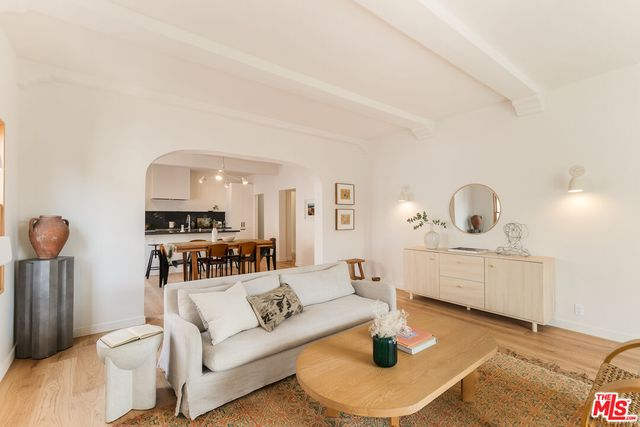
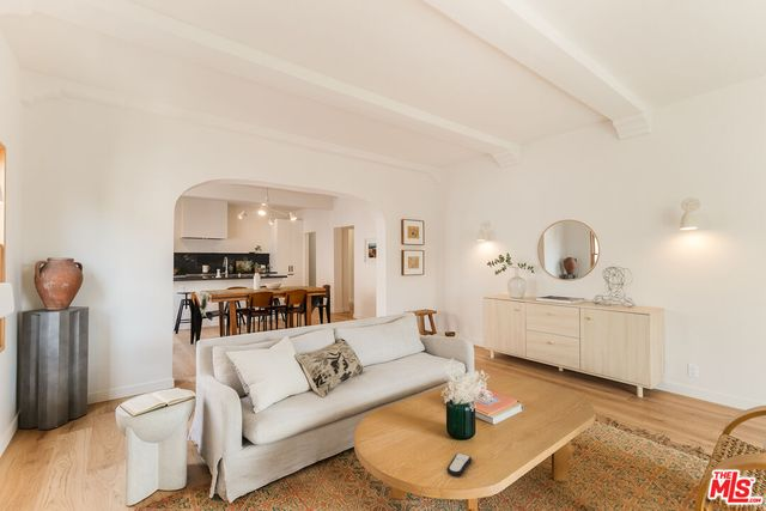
+ remote control (458, 463)
